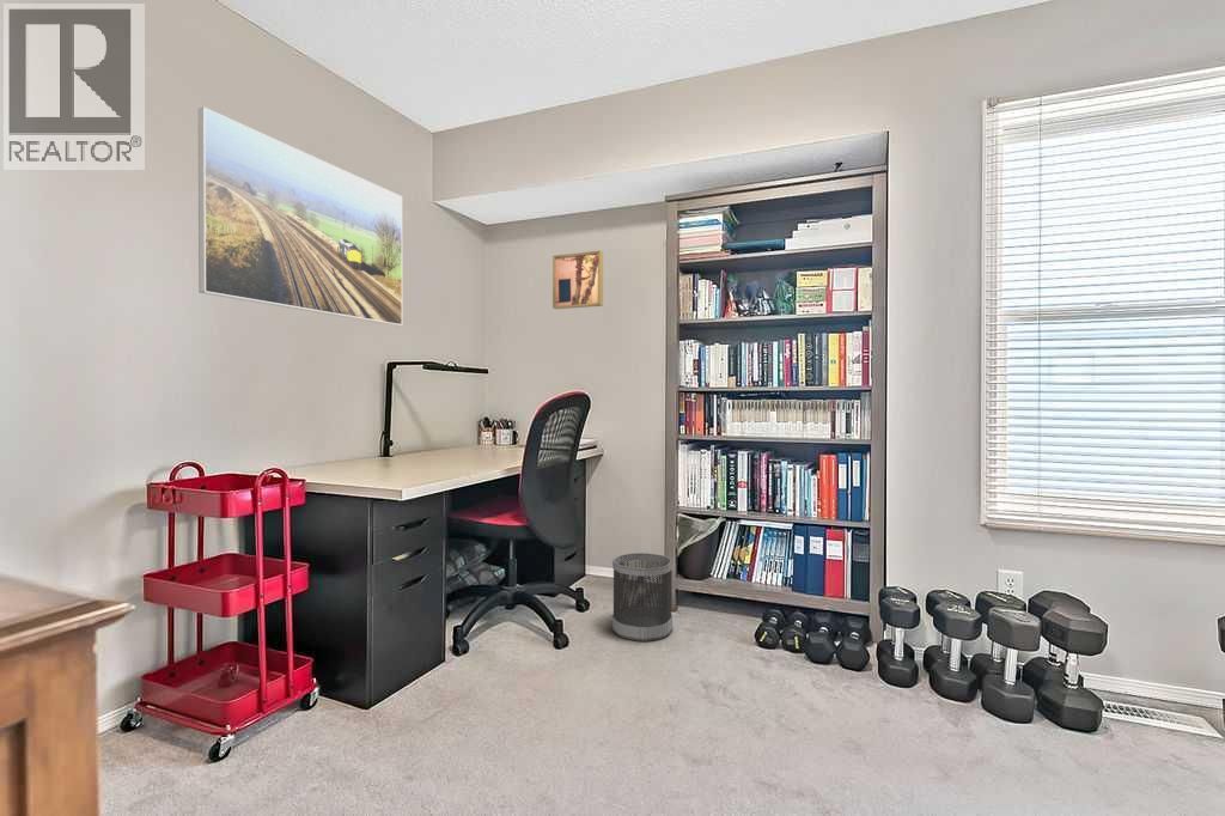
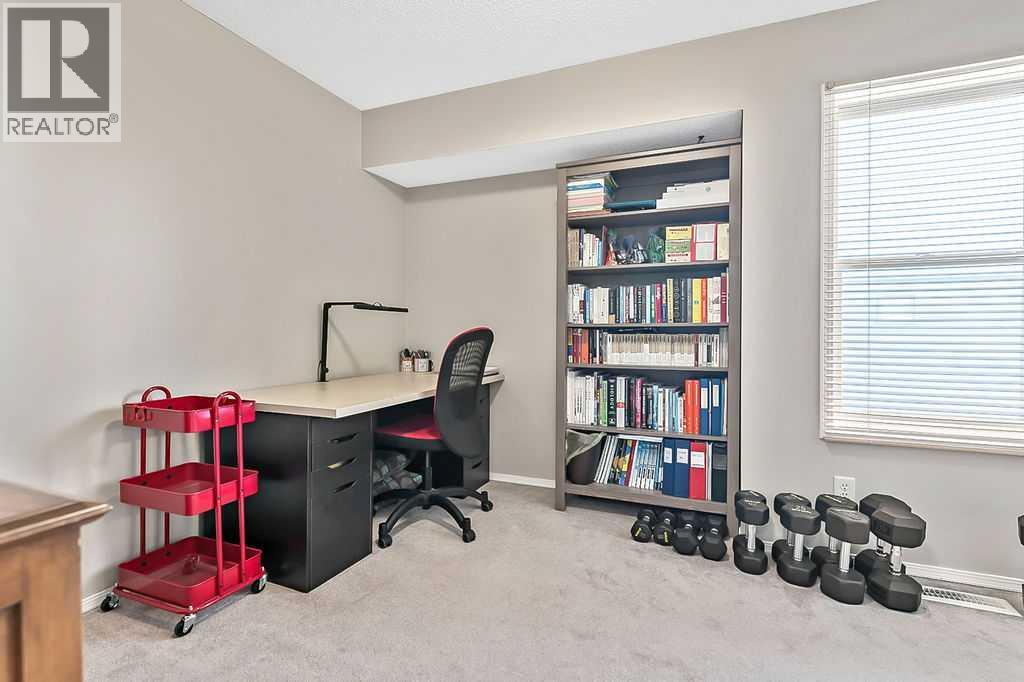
- wall art (577, 280)
- wastebasket (642, 595)
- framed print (318, 236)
